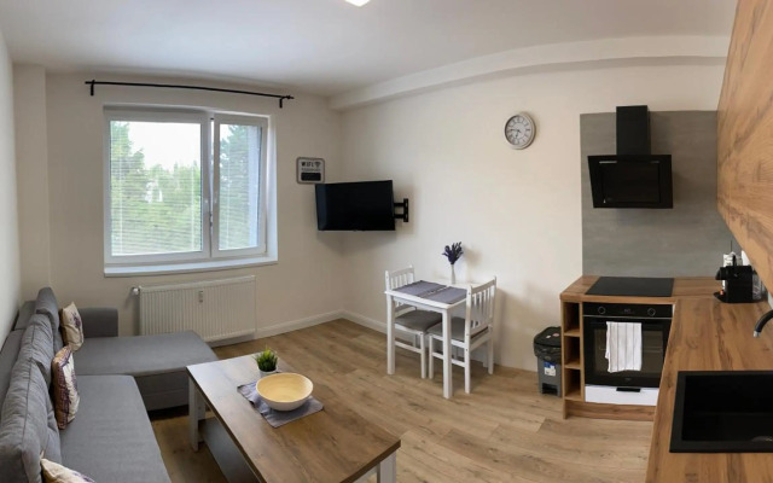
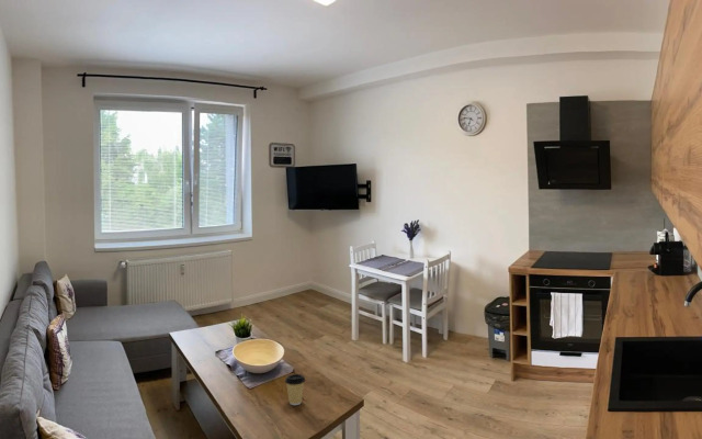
+ coffee cup (295, 389)
